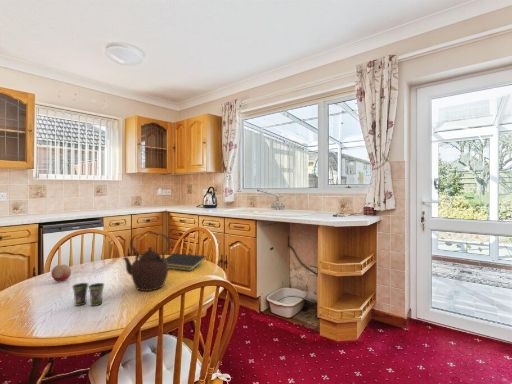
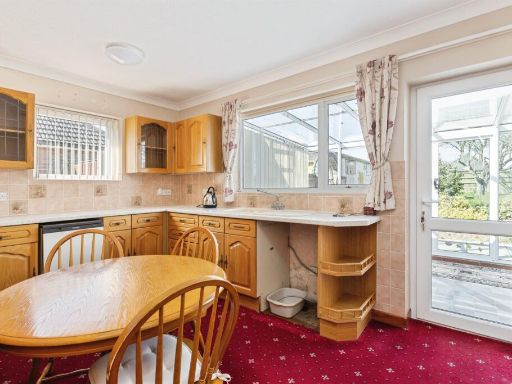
- notepad (181, 261)
- cup (86, 294)
- fruit (61, 272)
- teapot (145, 259)
